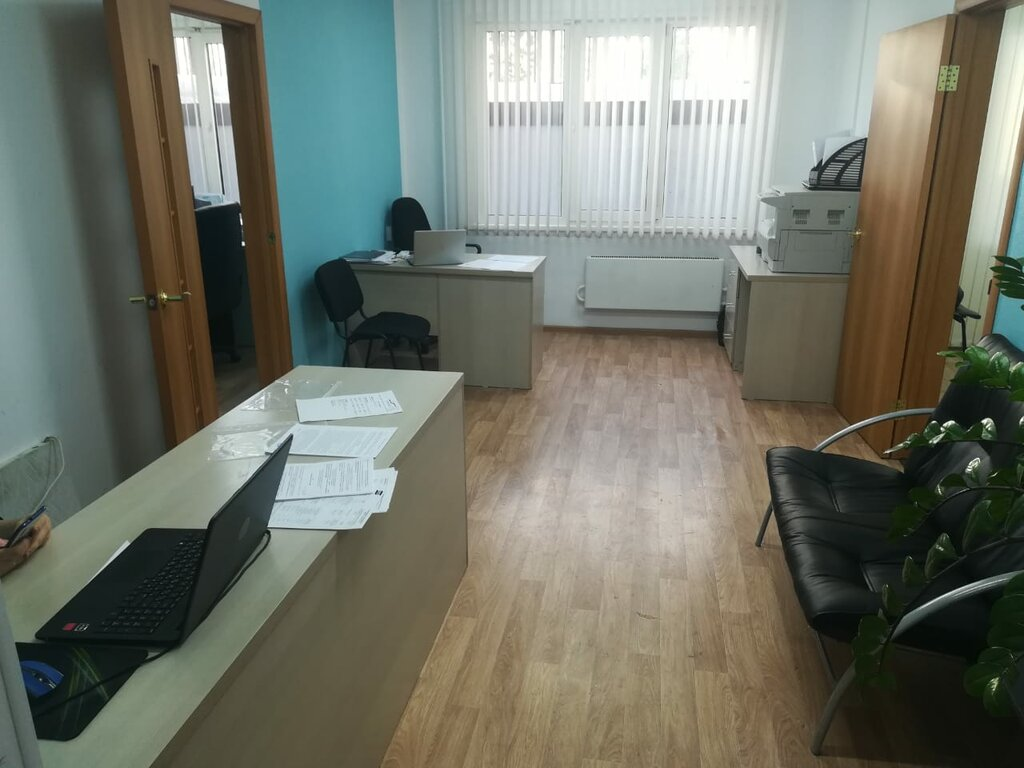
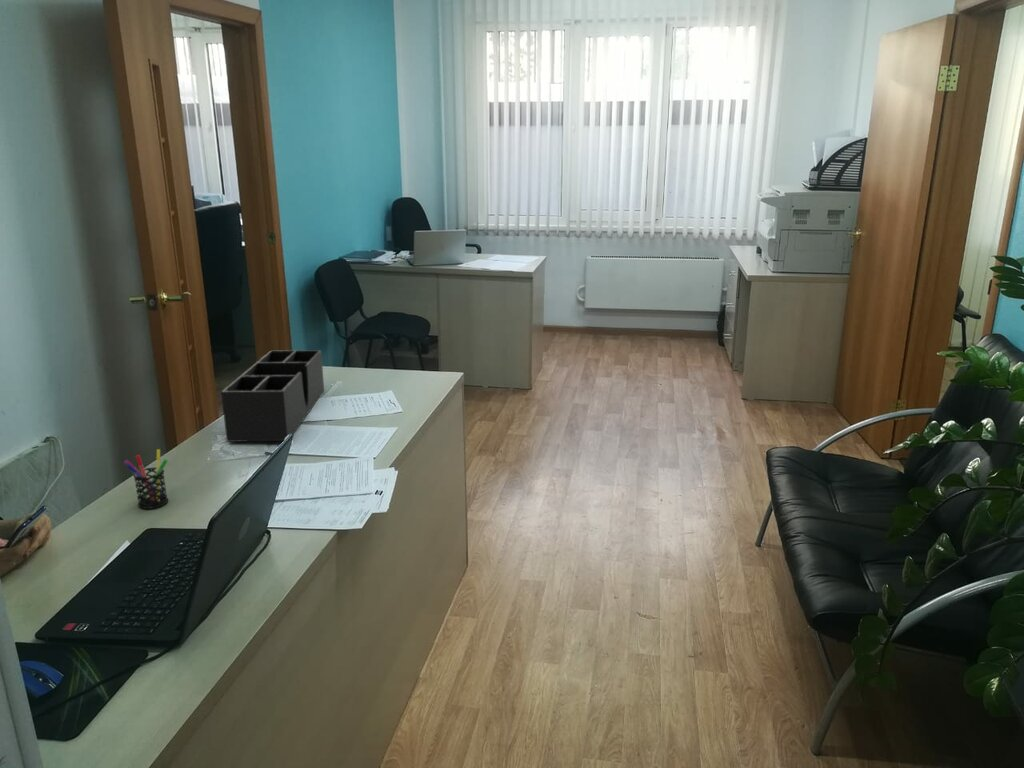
+ pen holder (151, 477)
+ desk organizer (278, 391)
